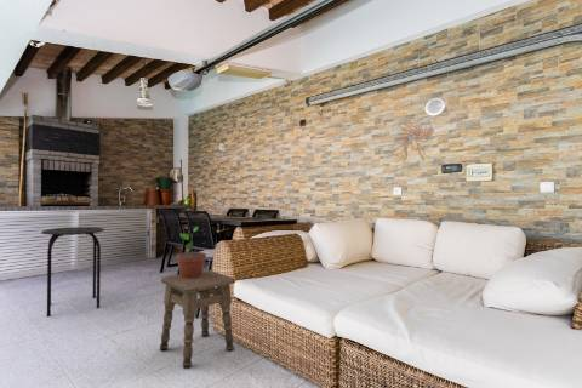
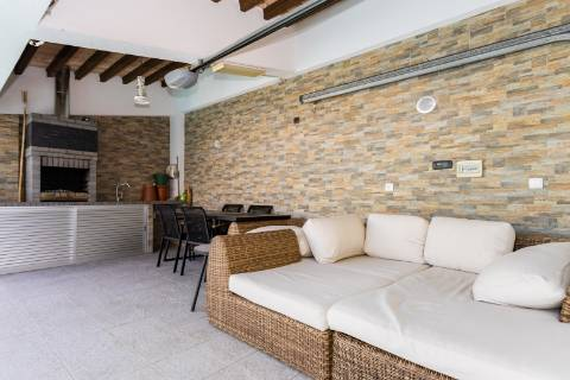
- wall sculpture (410, 141)
- side table (195, 313)
- stool (93, 267)
- potted plant (192, 252)
